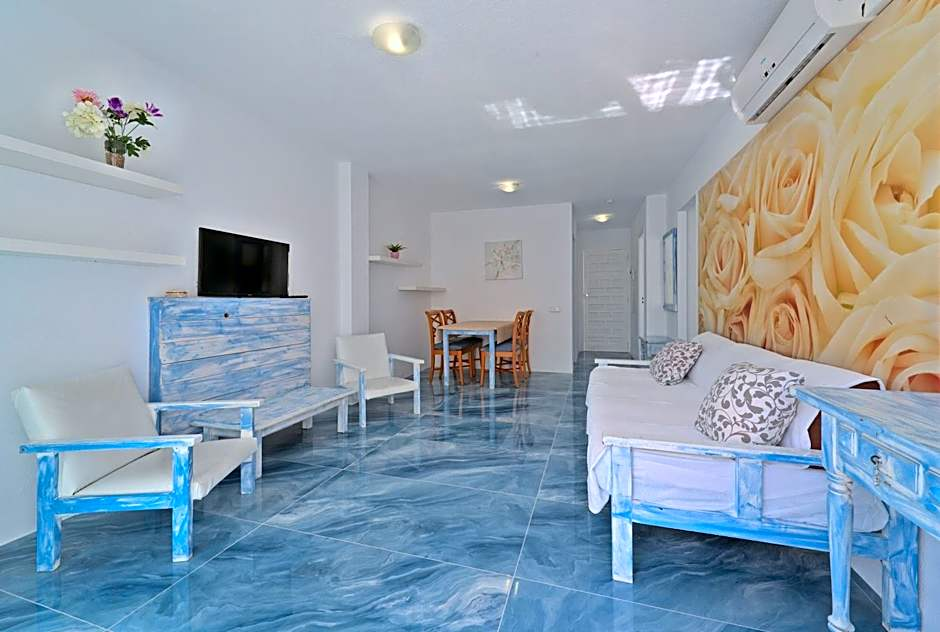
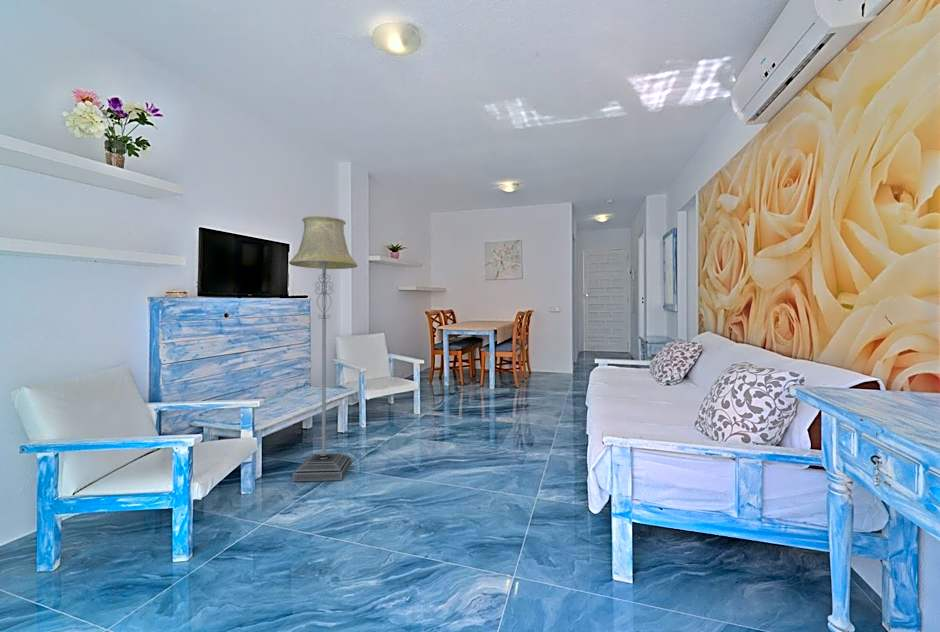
+ floor lamp (323, 346)
